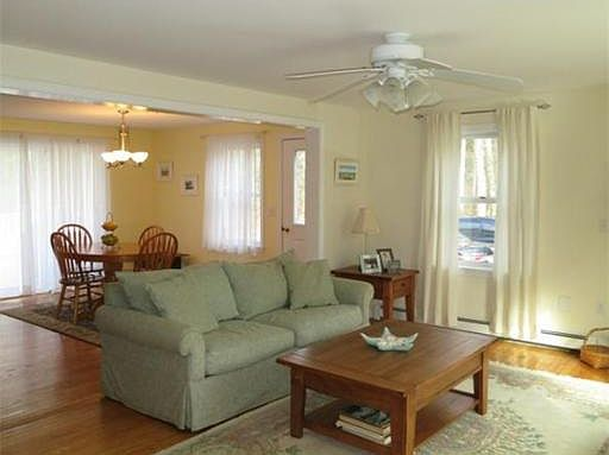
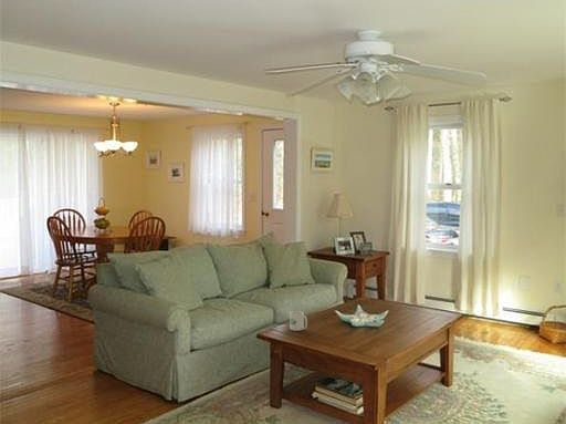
+ mug (298, 321)
